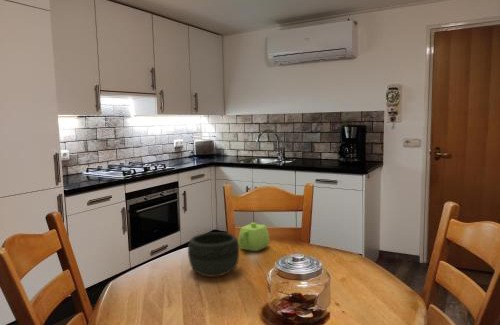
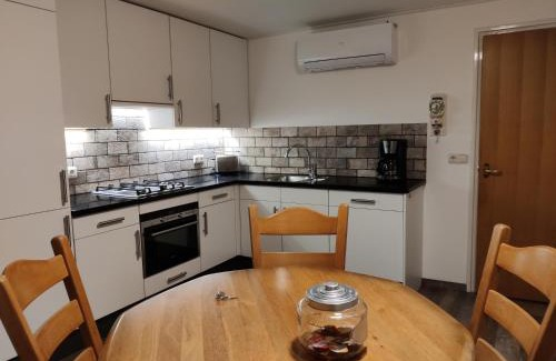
- bowl (213, 254)
- teapot (254, 235)
